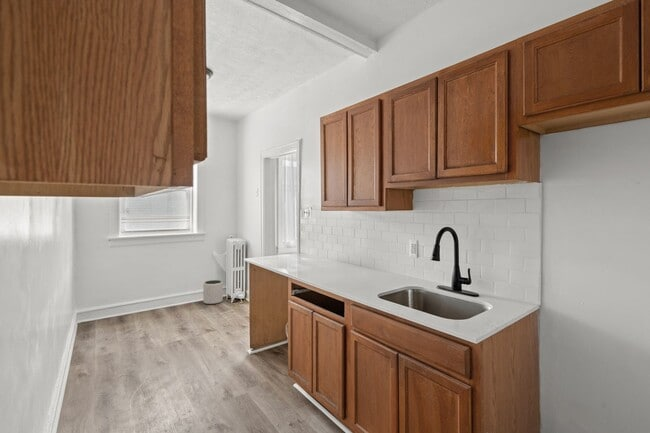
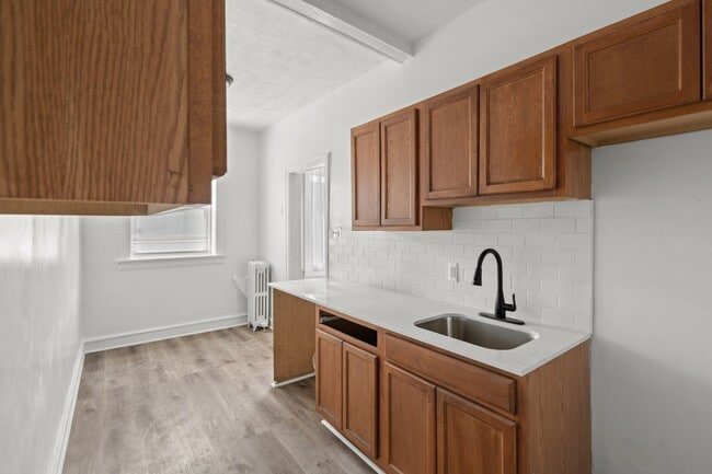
- plant pot (213, 291)
